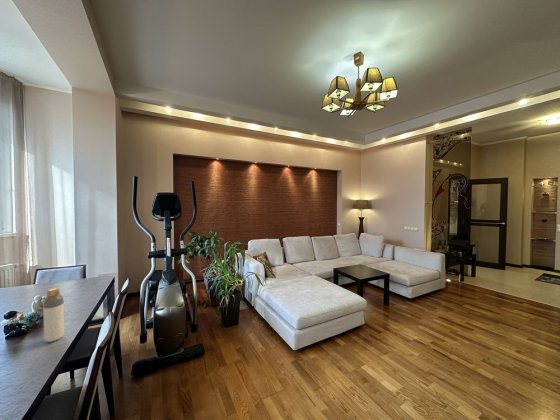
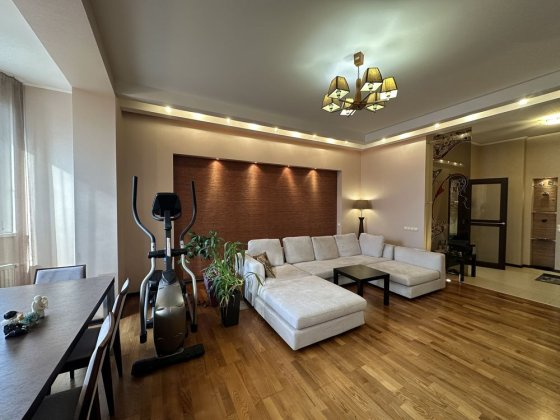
- bottle (53, 314)
